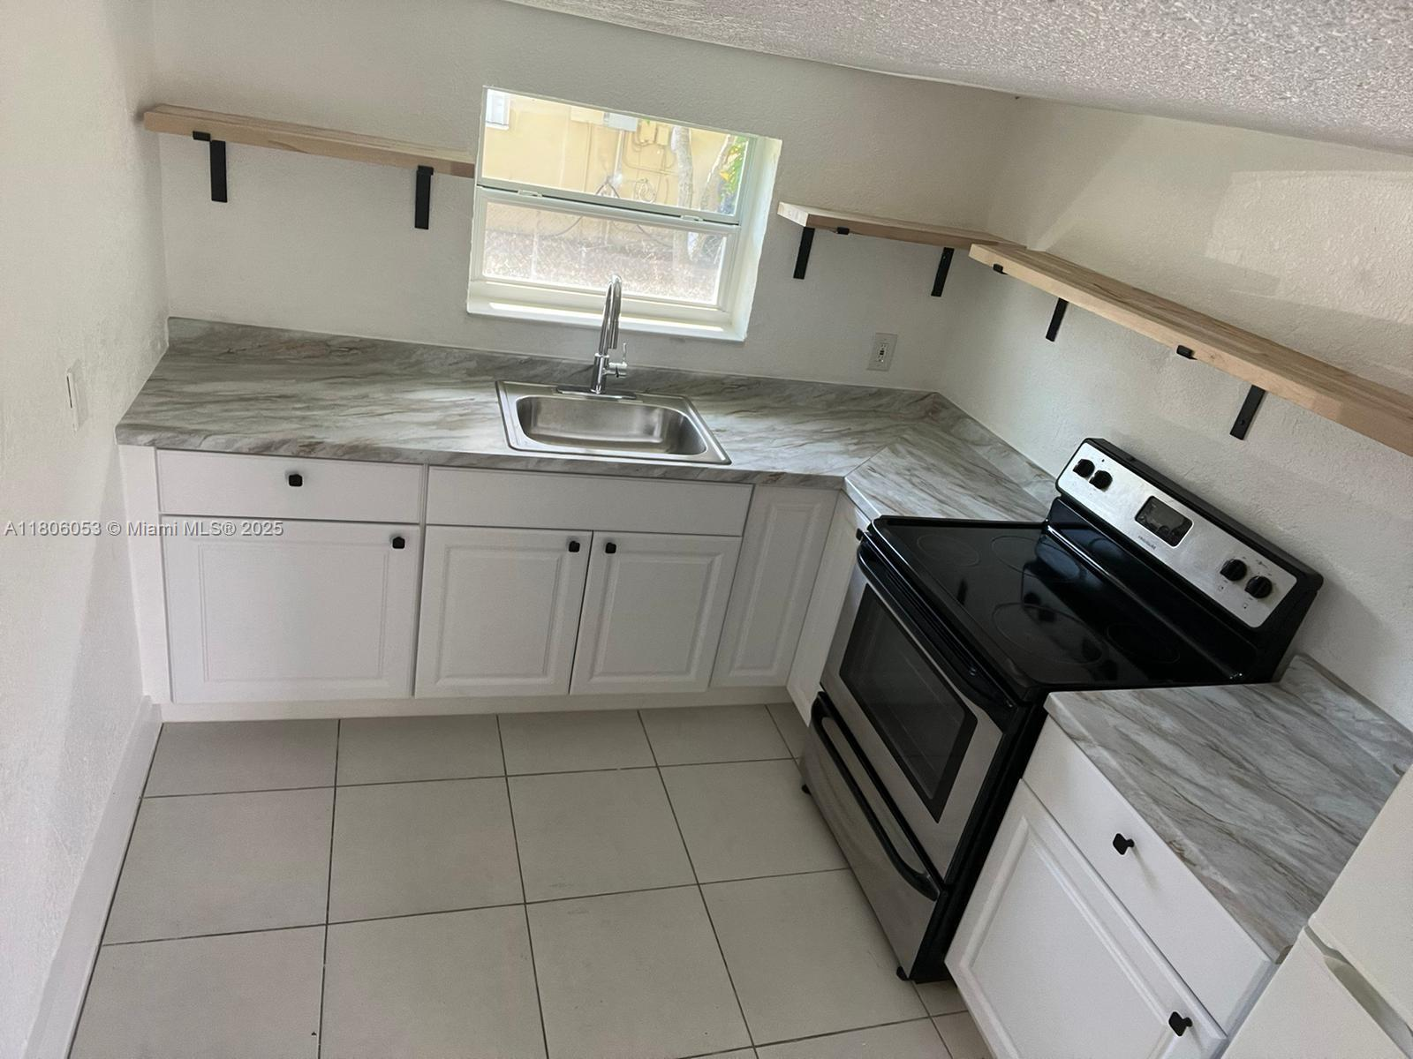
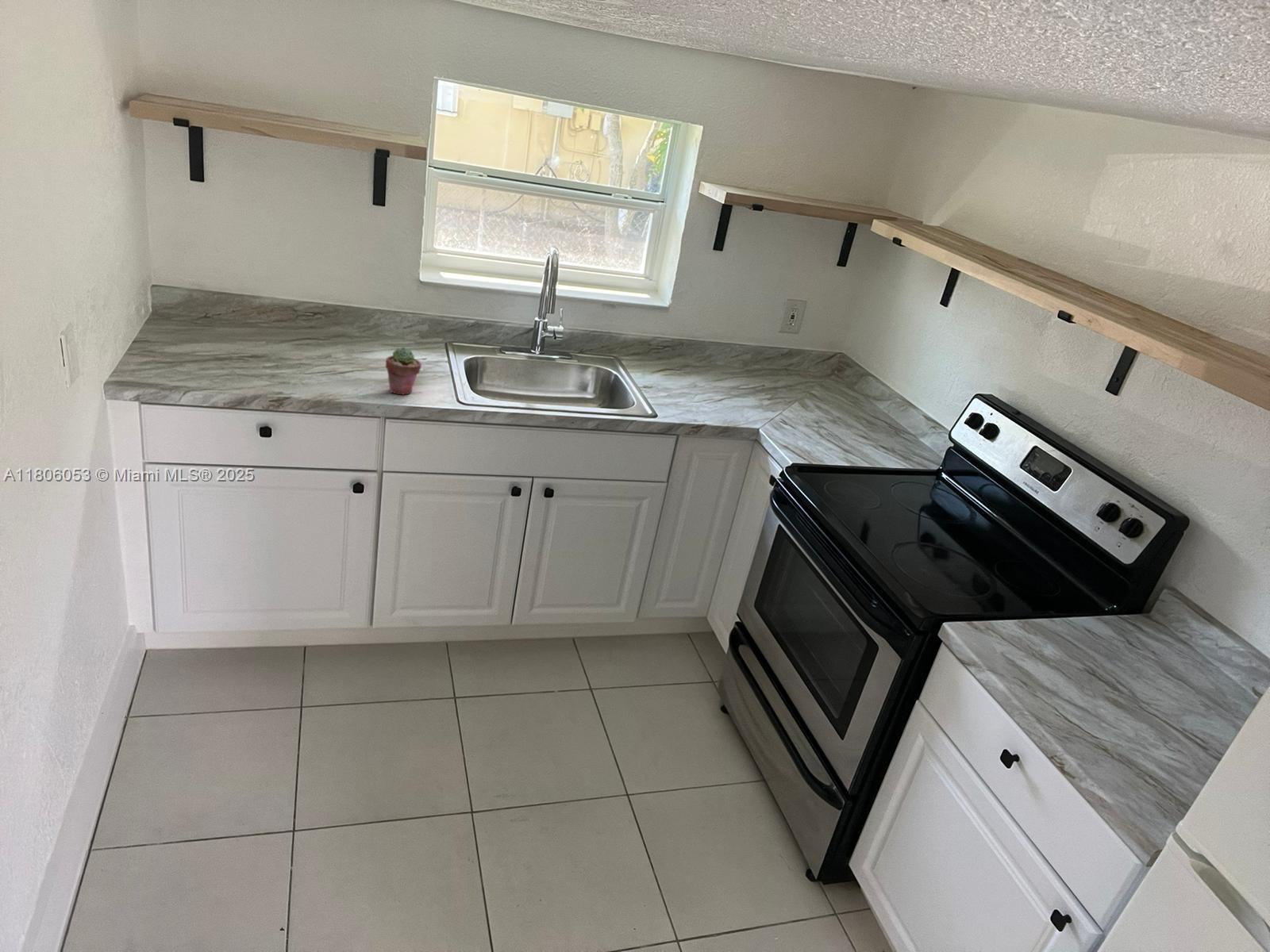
+ potted succulent (402, 369)
